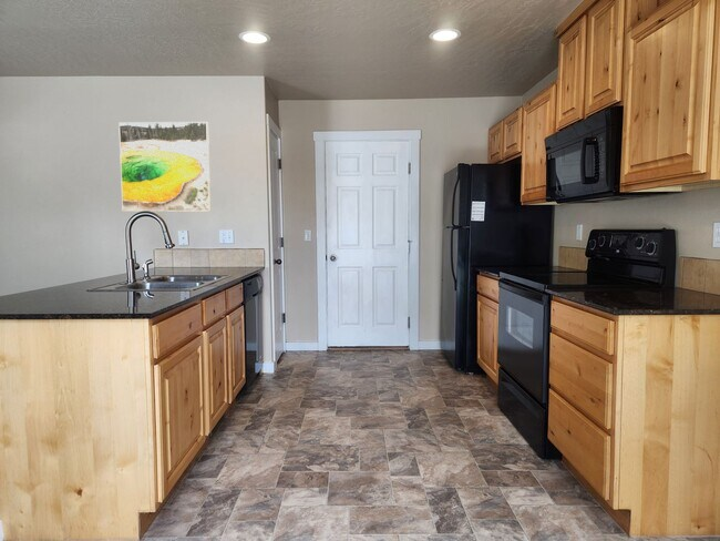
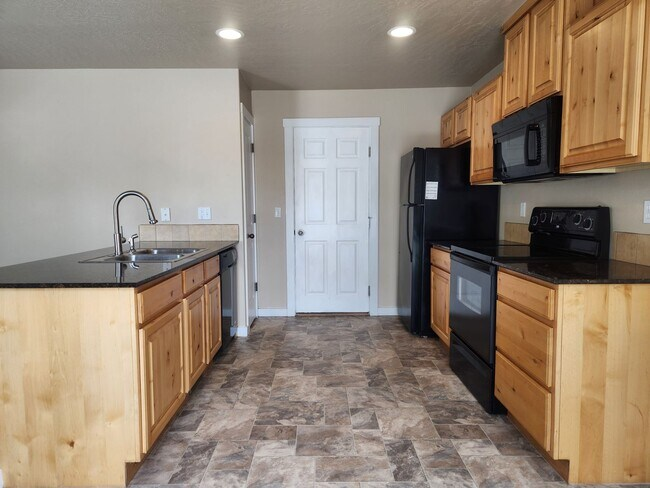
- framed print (165, 166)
